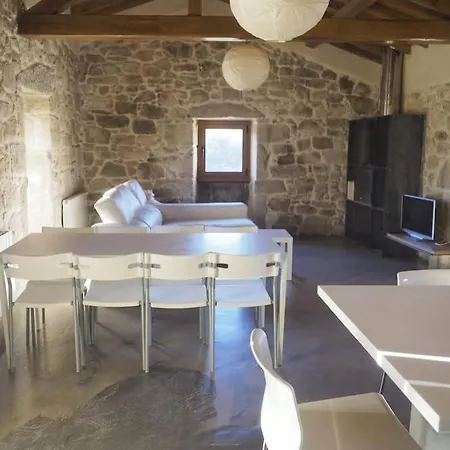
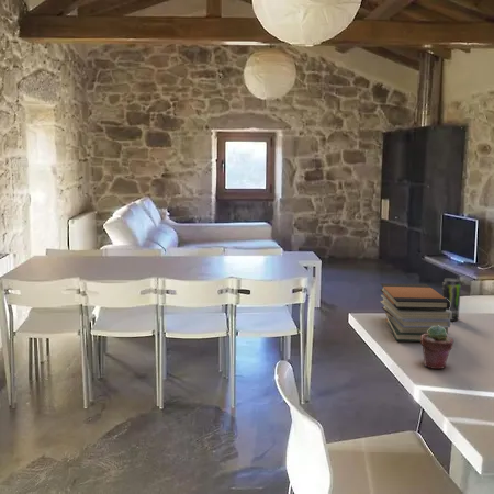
+ book stack (413, 311)
+ beverage can (450, 299)
+ potted succulent (436, 346)
